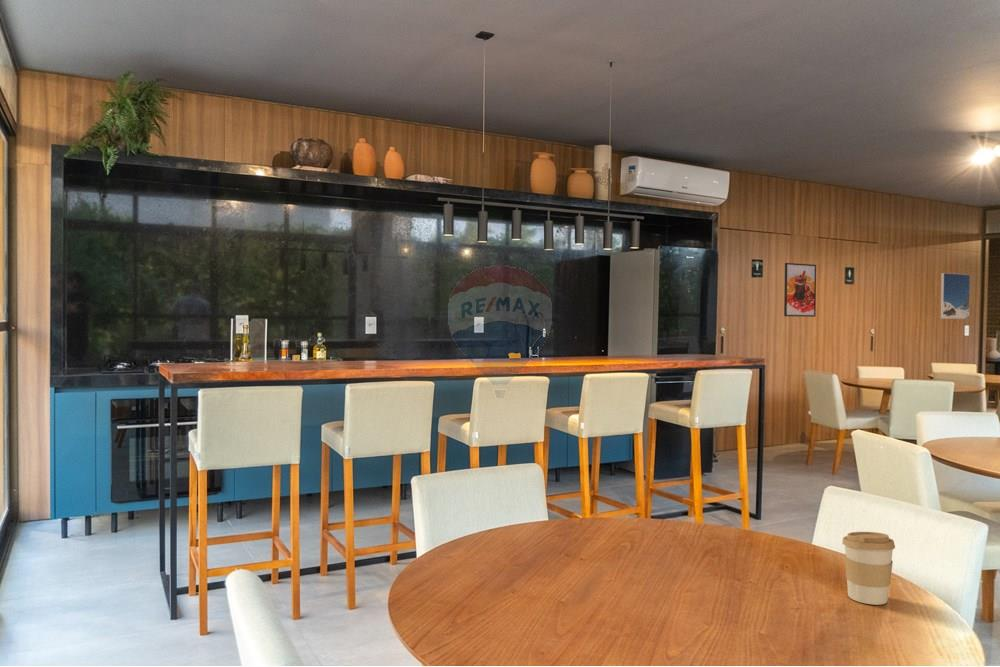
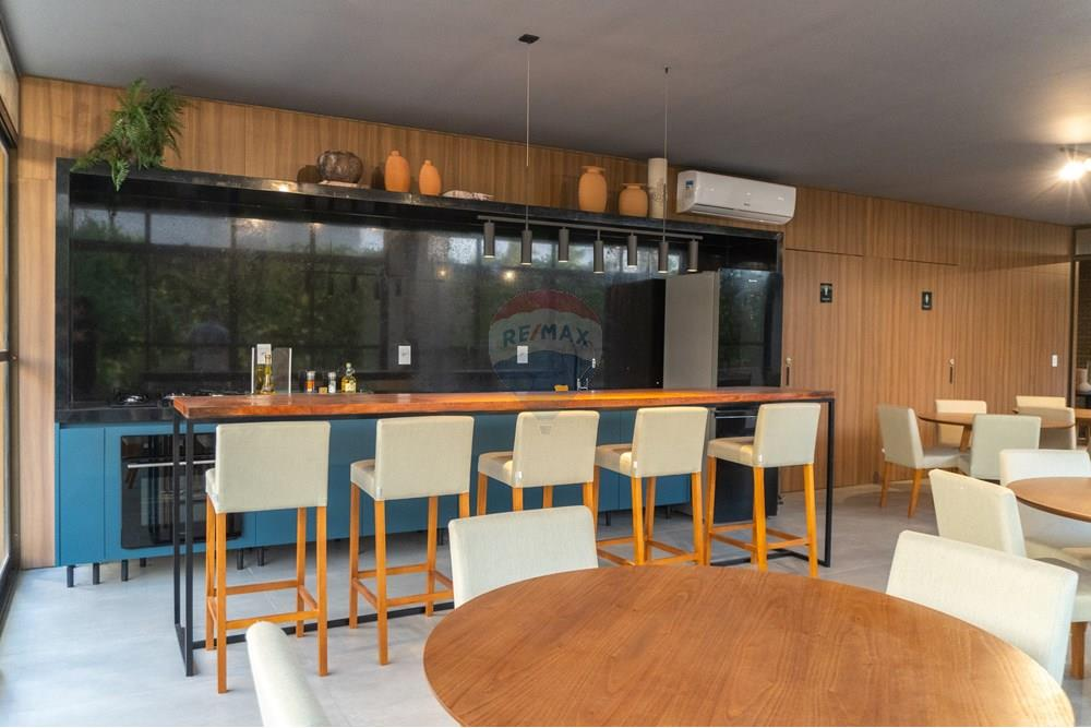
- coffee cup (867, 565)
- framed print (800, 290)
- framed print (955, 296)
